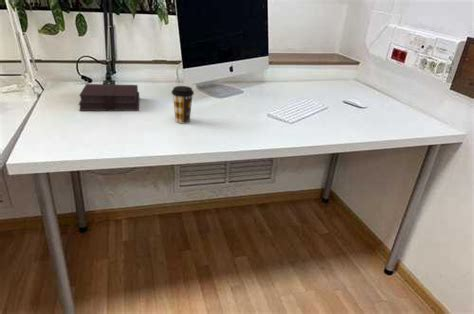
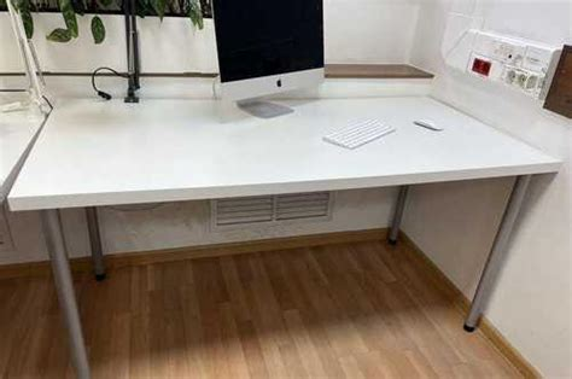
- coffee cup (182, 105)
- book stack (110, 96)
